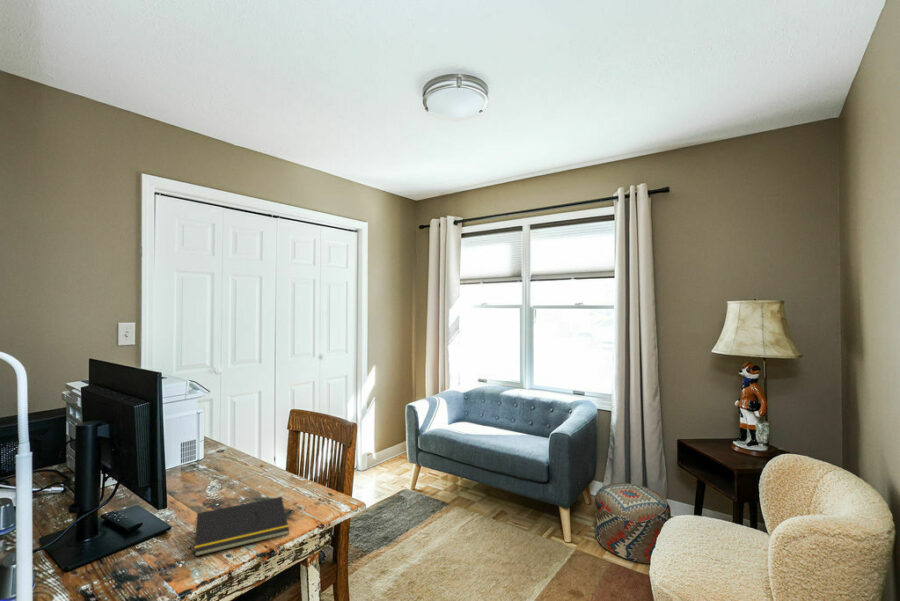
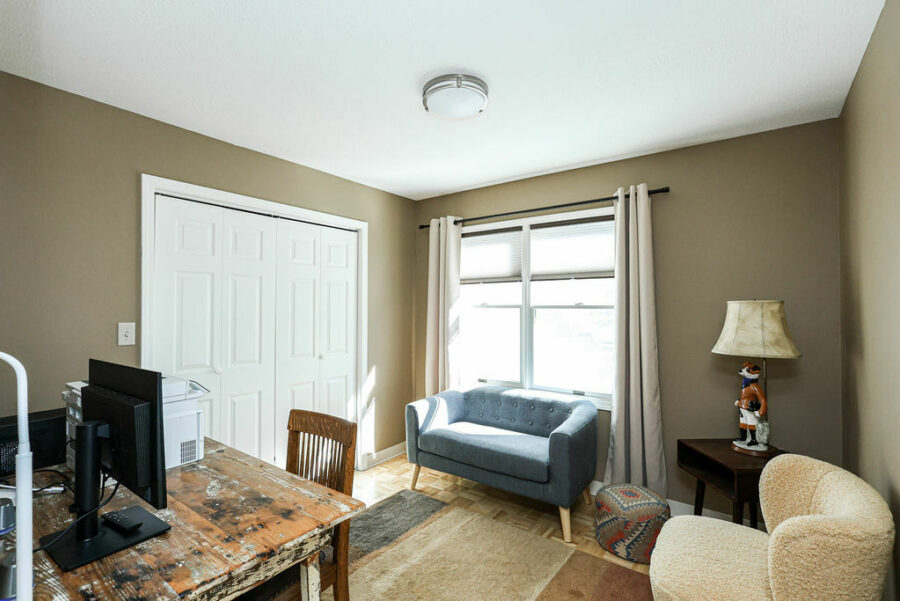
- notepad (242, 523)
